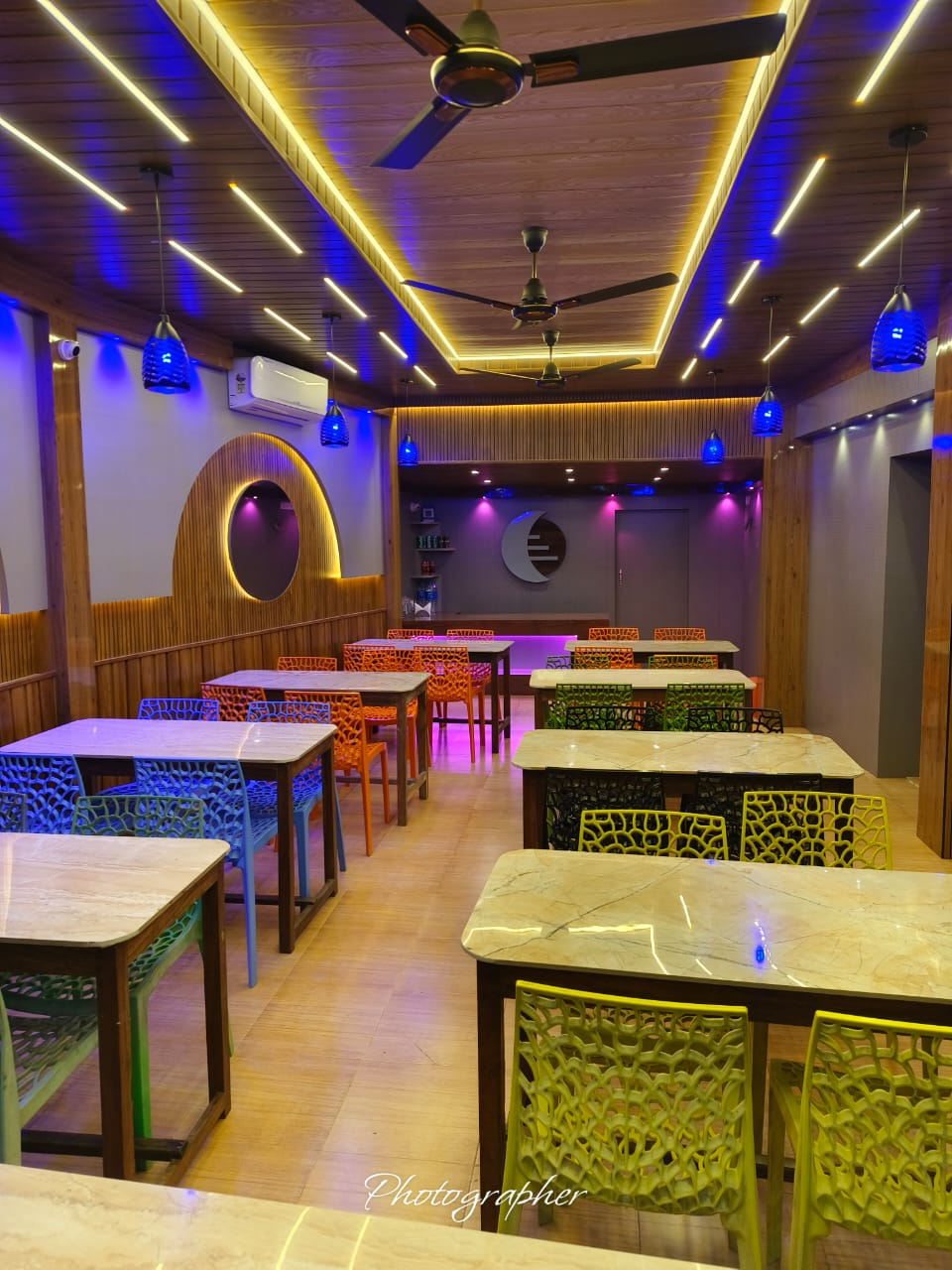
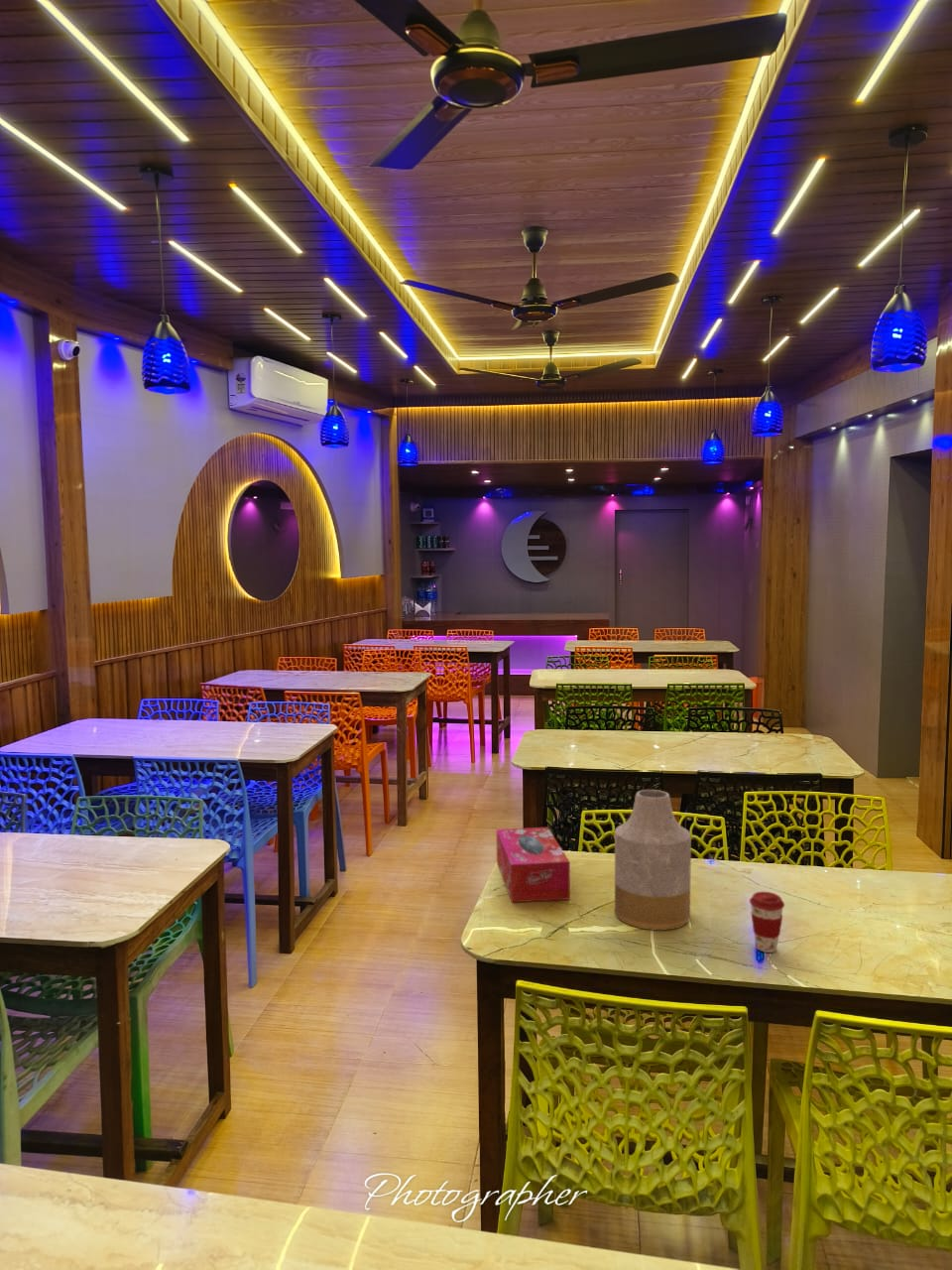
+ vase (652, 853)
+ coffee cup (766, 922)
+ tissue box (531, 862)
